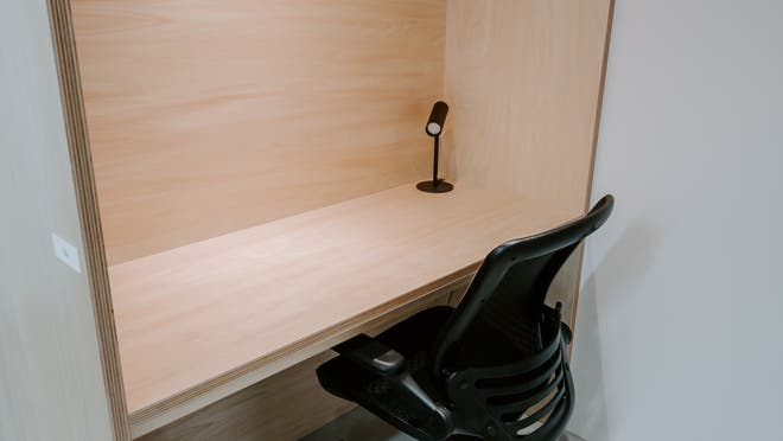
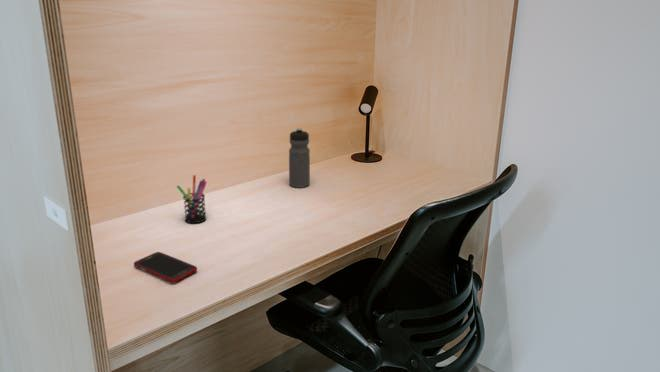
+ cell phone (165, 266)
+ water bottle (299, 157)
+ pen holder (191, 198)
